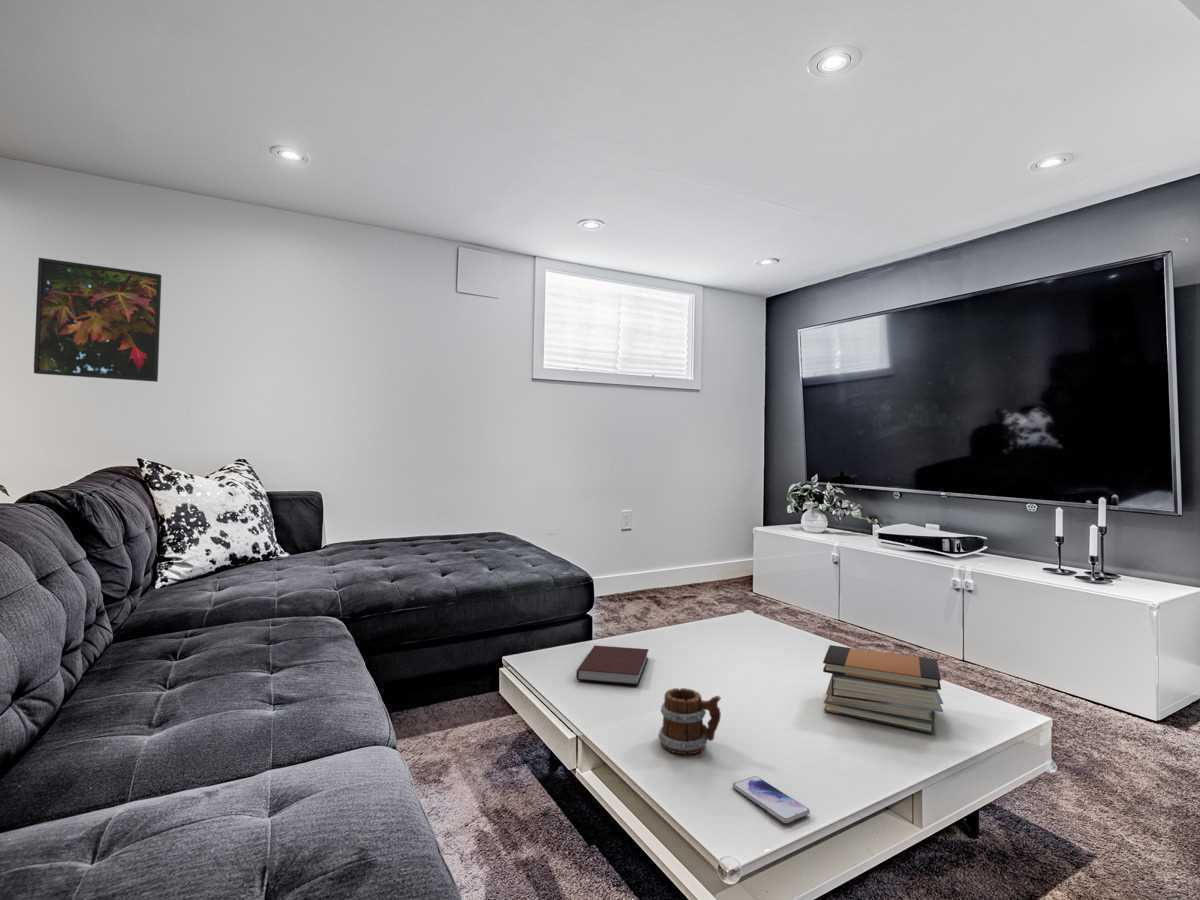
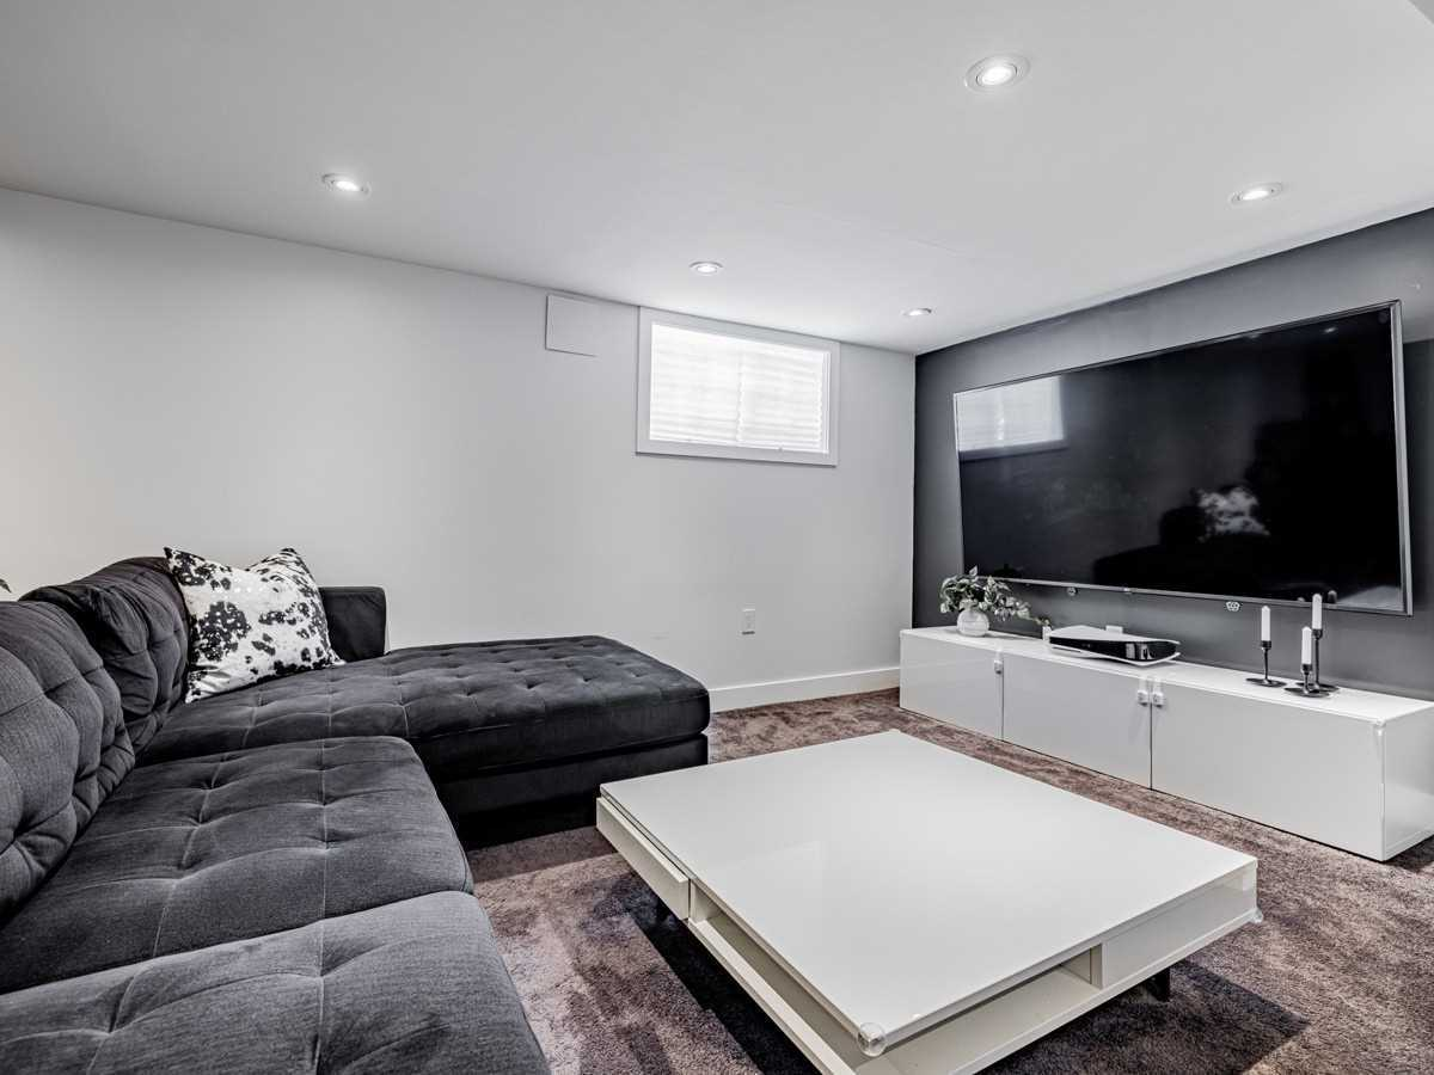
- smartphone (769, 798)
- mug (689, 718)
- notebook (614, 663)
- book stack (881, 686)
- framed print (100, 322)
